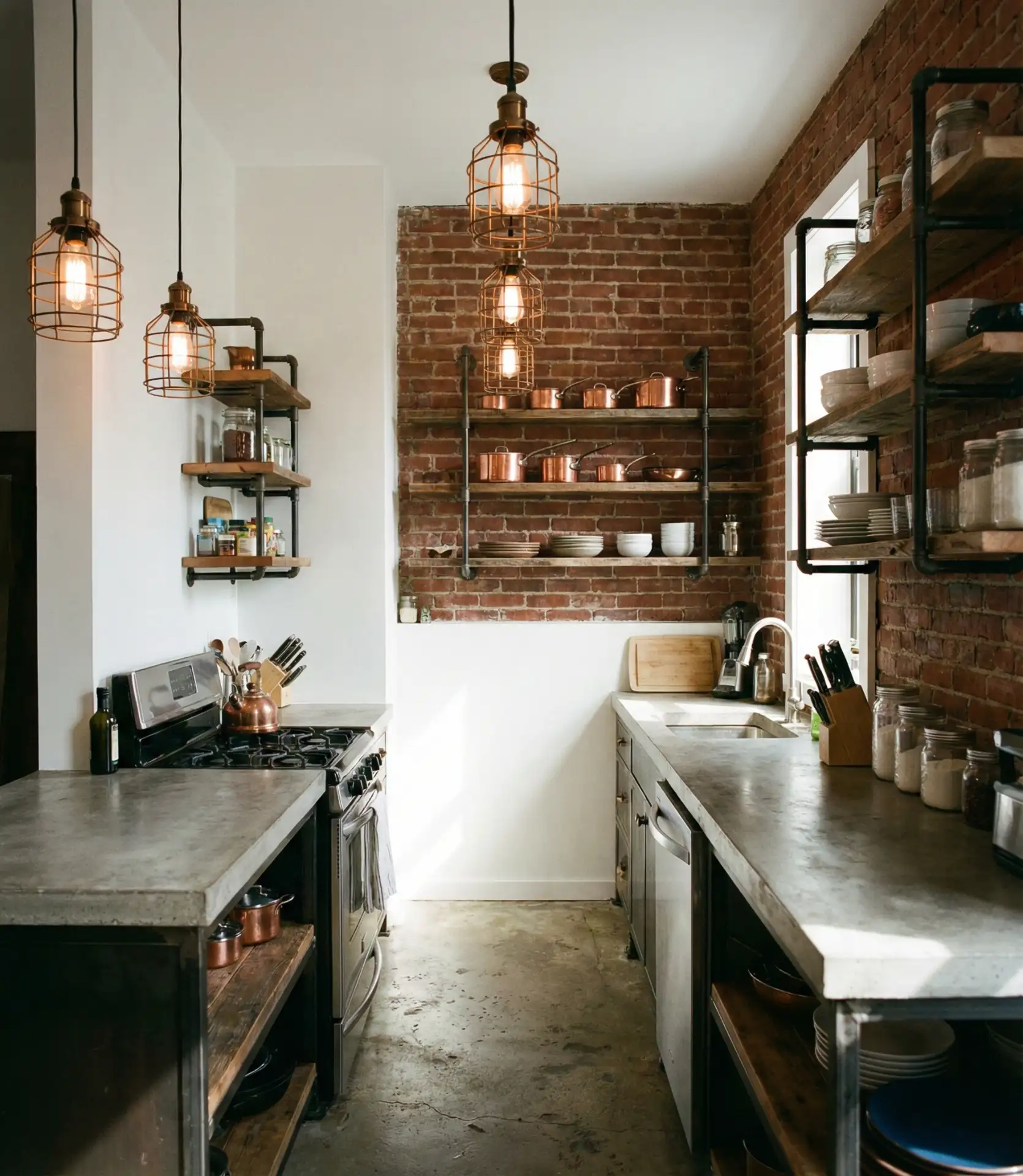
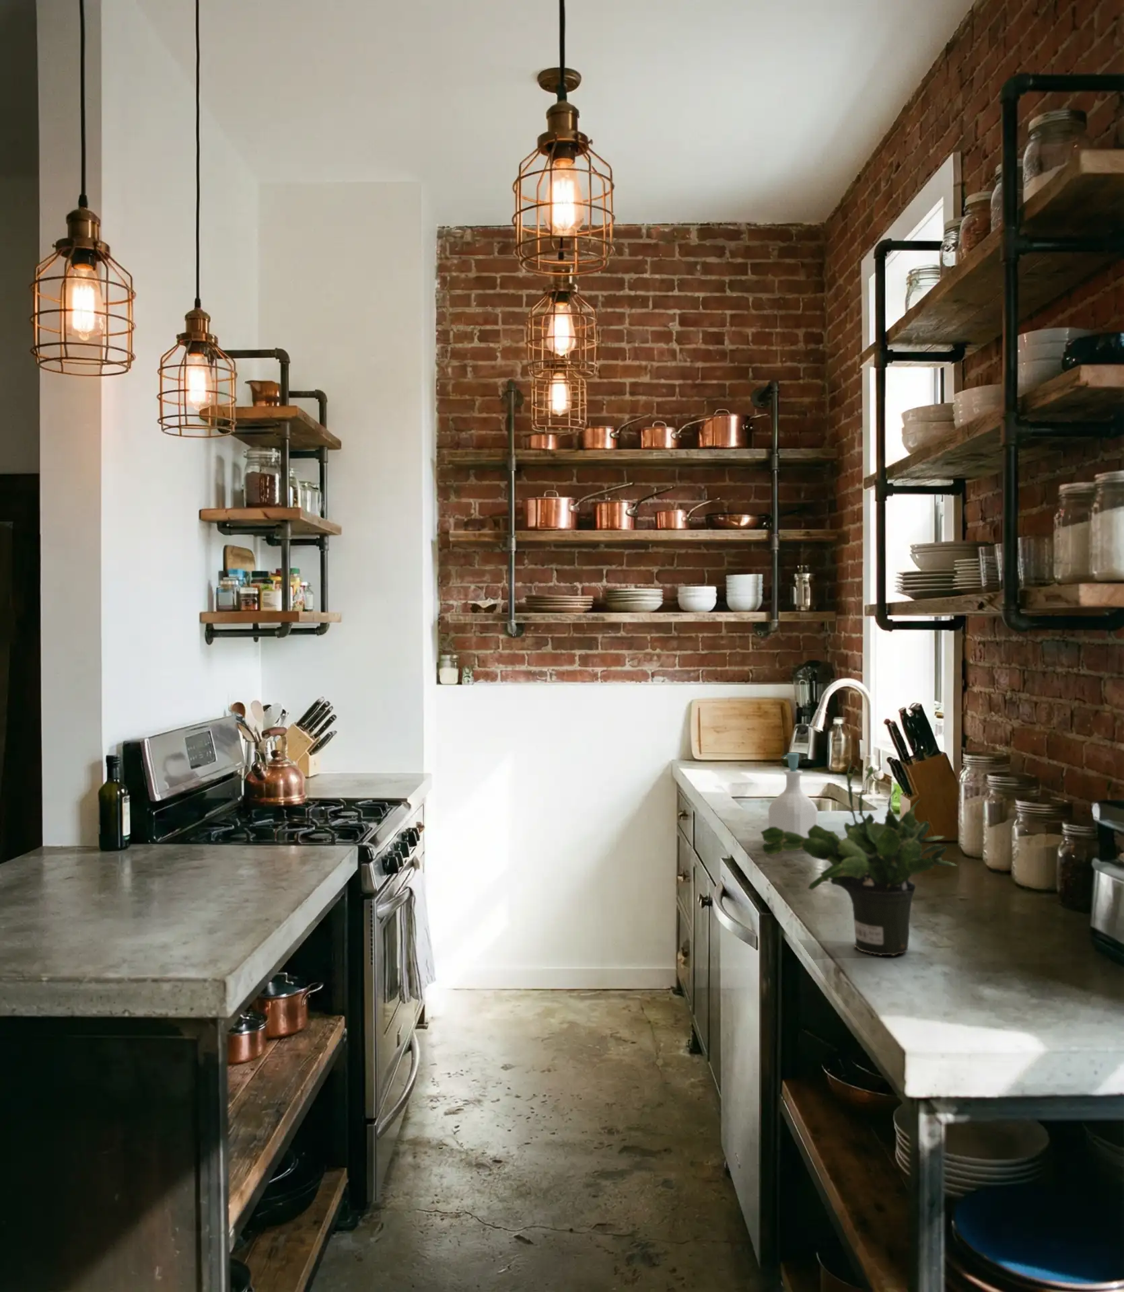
+ soap bottle (793, 799)
+ potted plant (853, 855)
